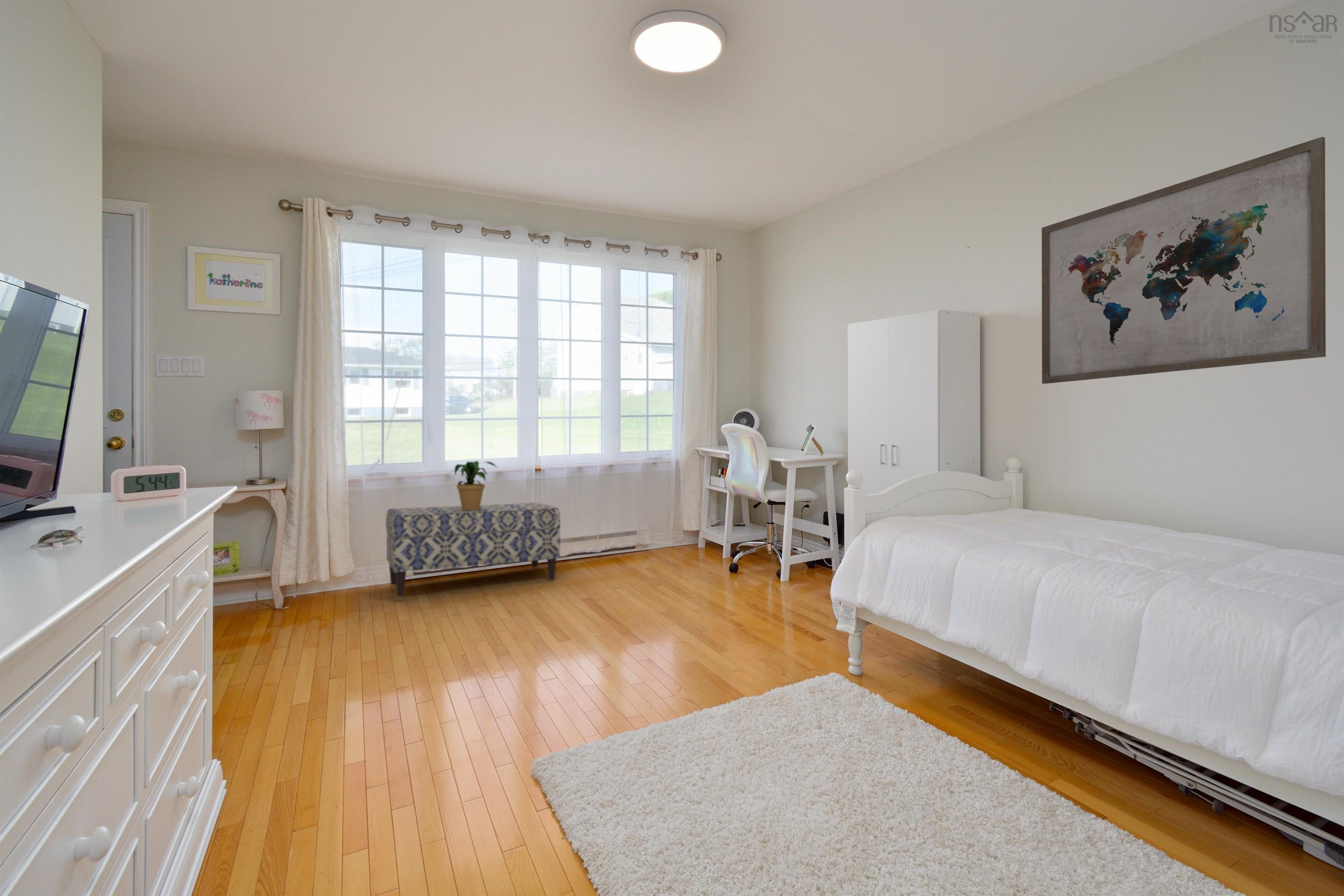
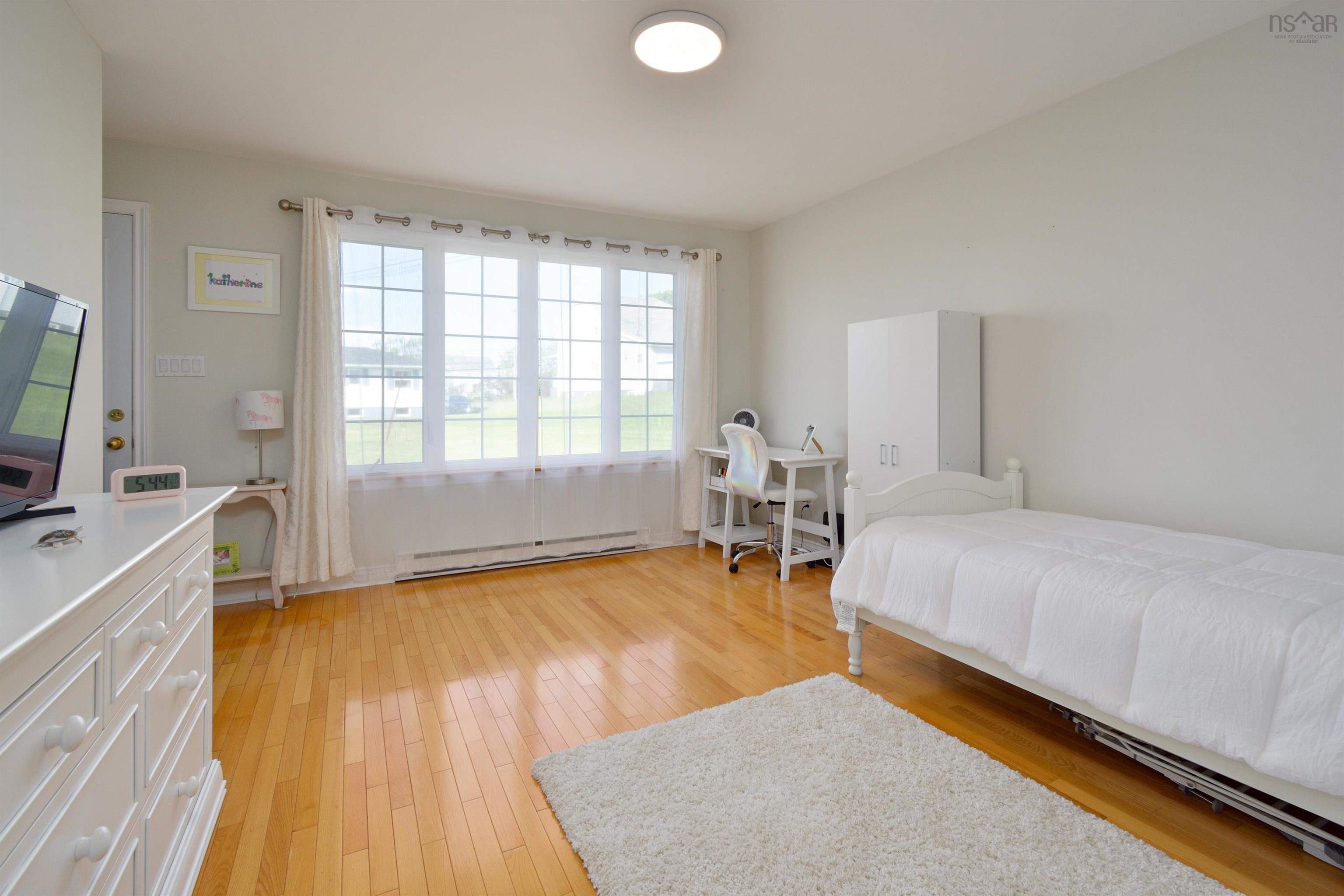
- bench (474, 545)
- potted plant (471, 485)
- wall art (1159, 281)
